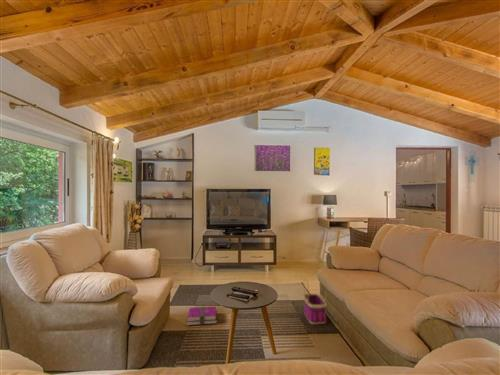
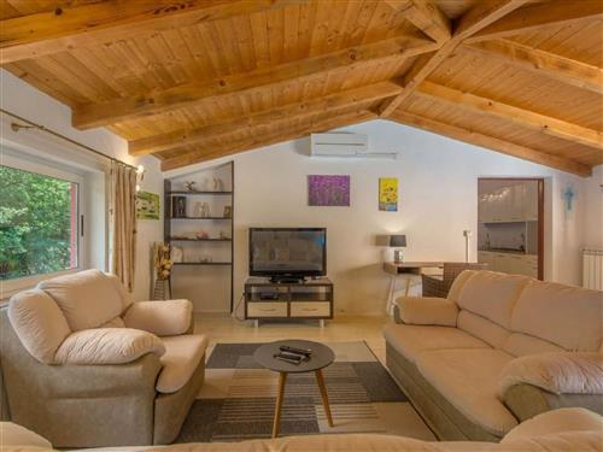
- hardback book (202, 315)
- basket (314, 297)
